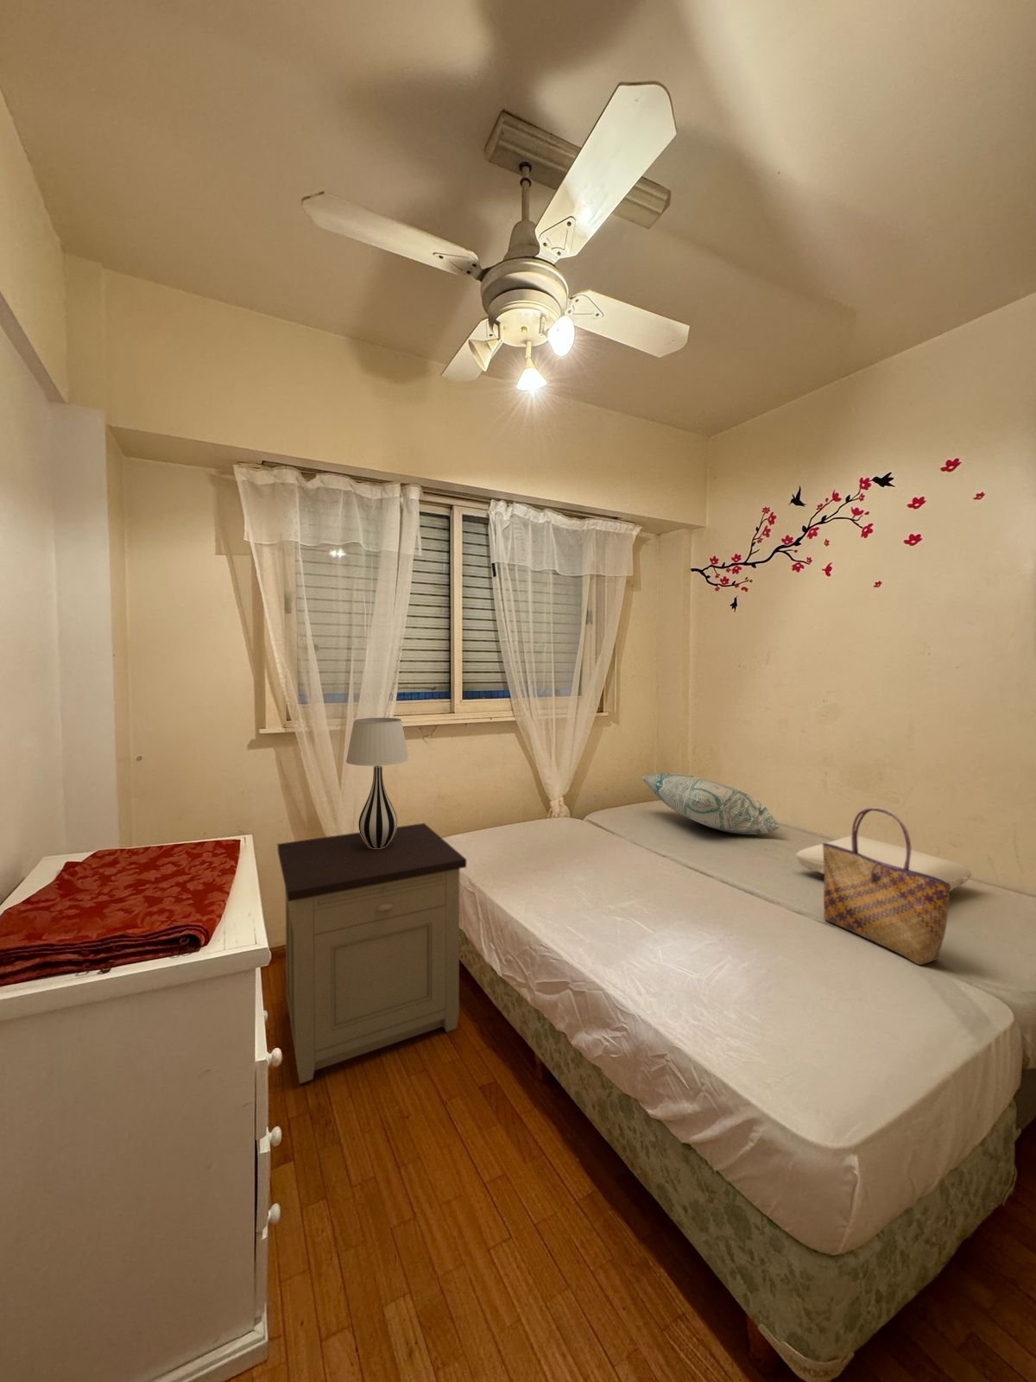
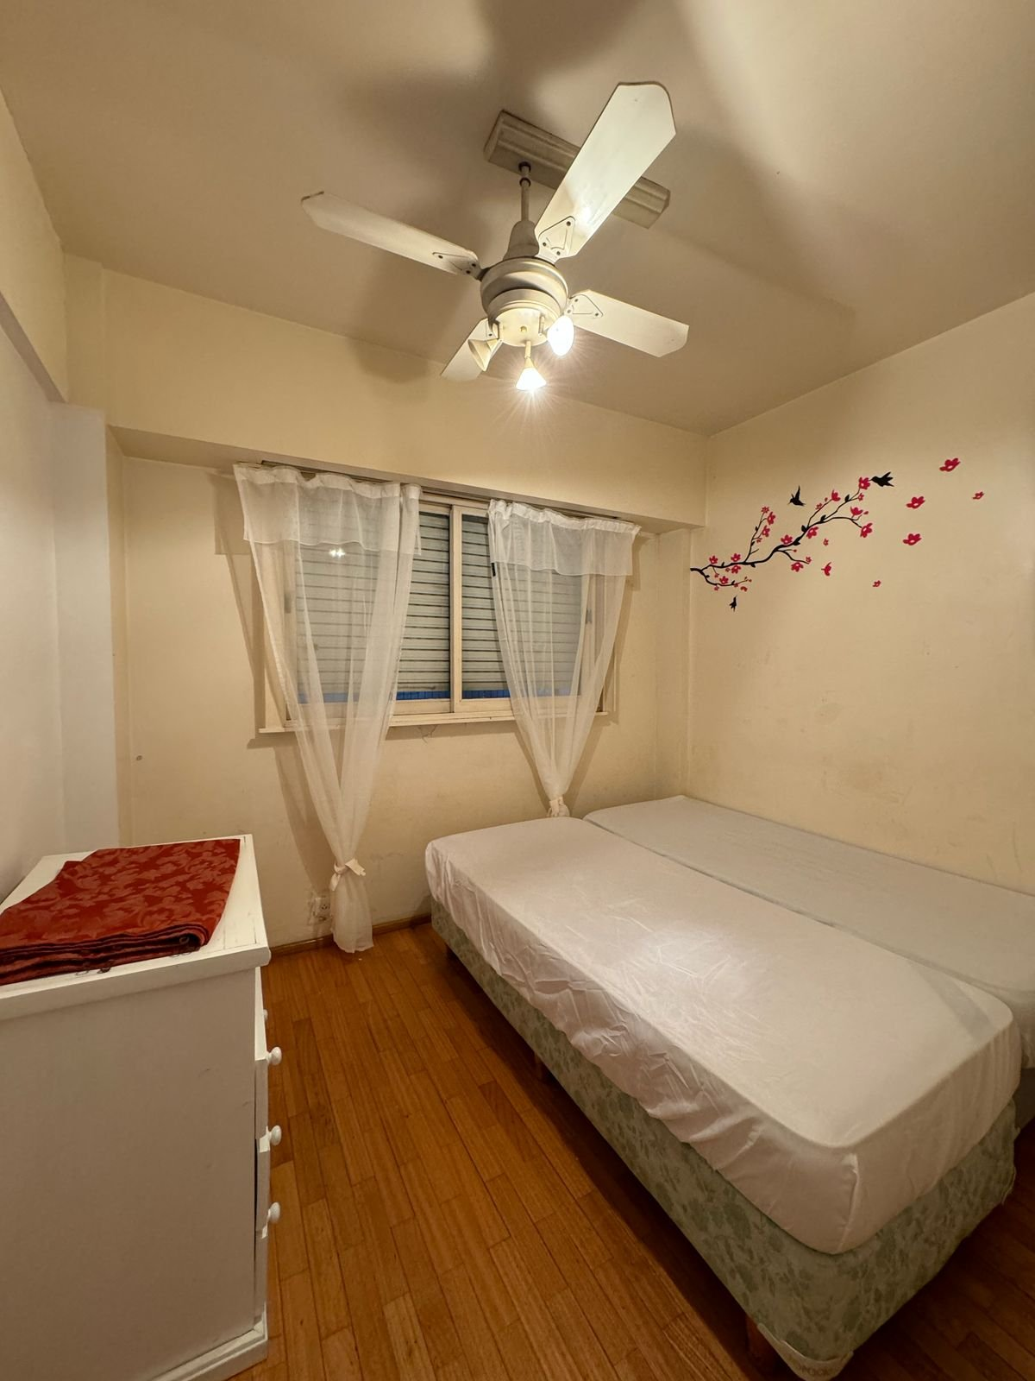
- pillow (879, 861)
- nightstand (369, 934)
- table lamp (378, 782)
- decorative pillow (704, 802)
- tote bag (878, 873)
